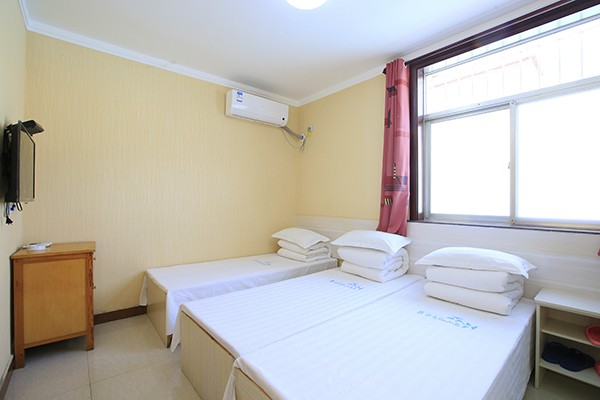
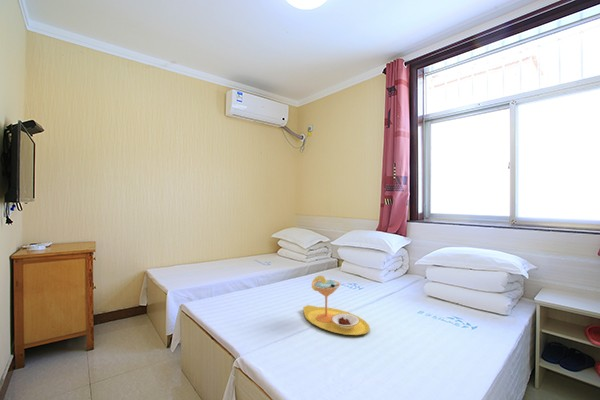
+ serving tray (326, 300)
